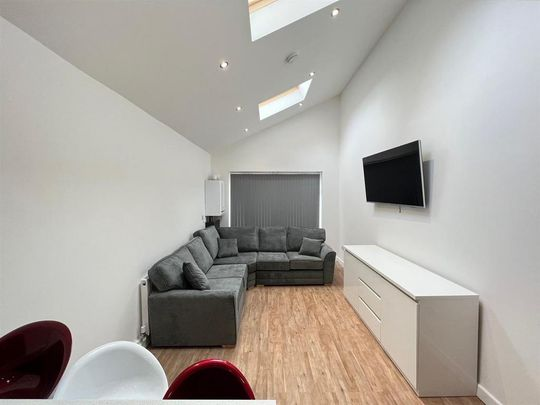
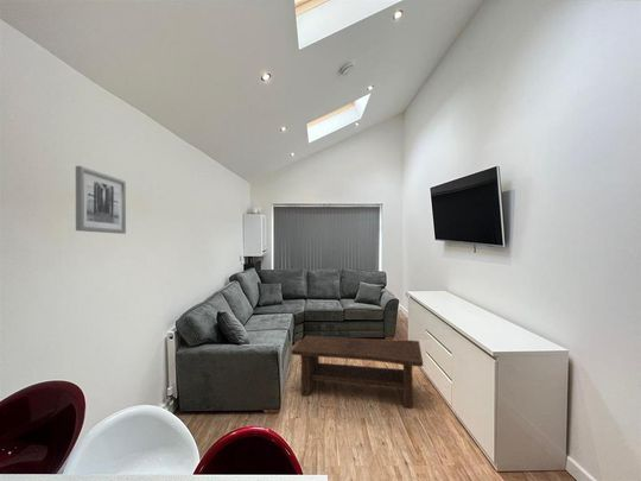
+ coffee table (357, 367)
+ wall art (103, 203)
